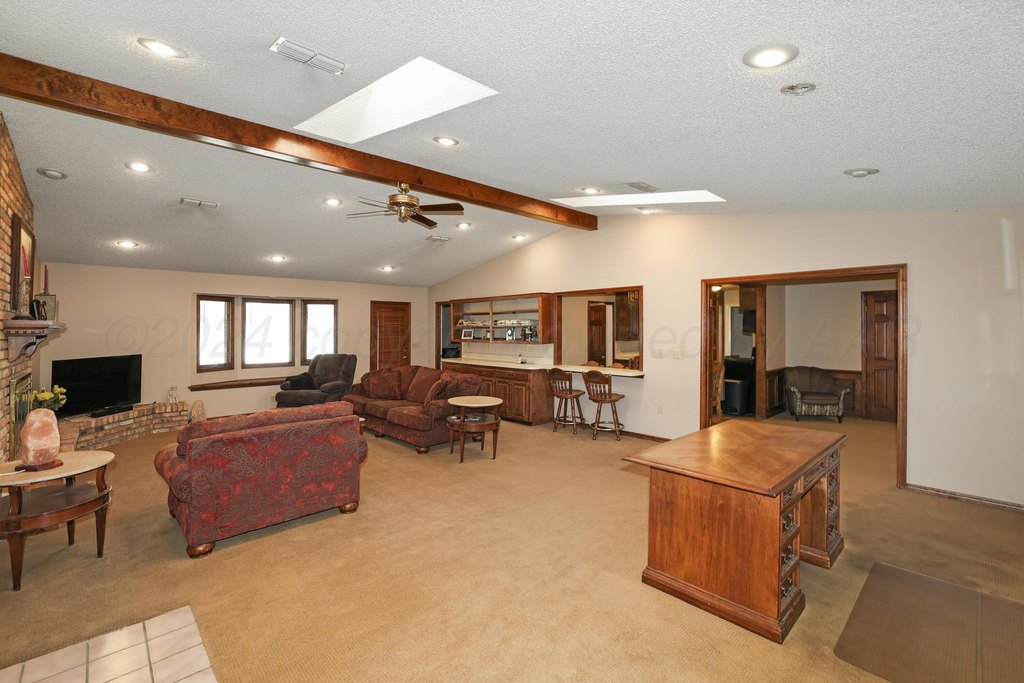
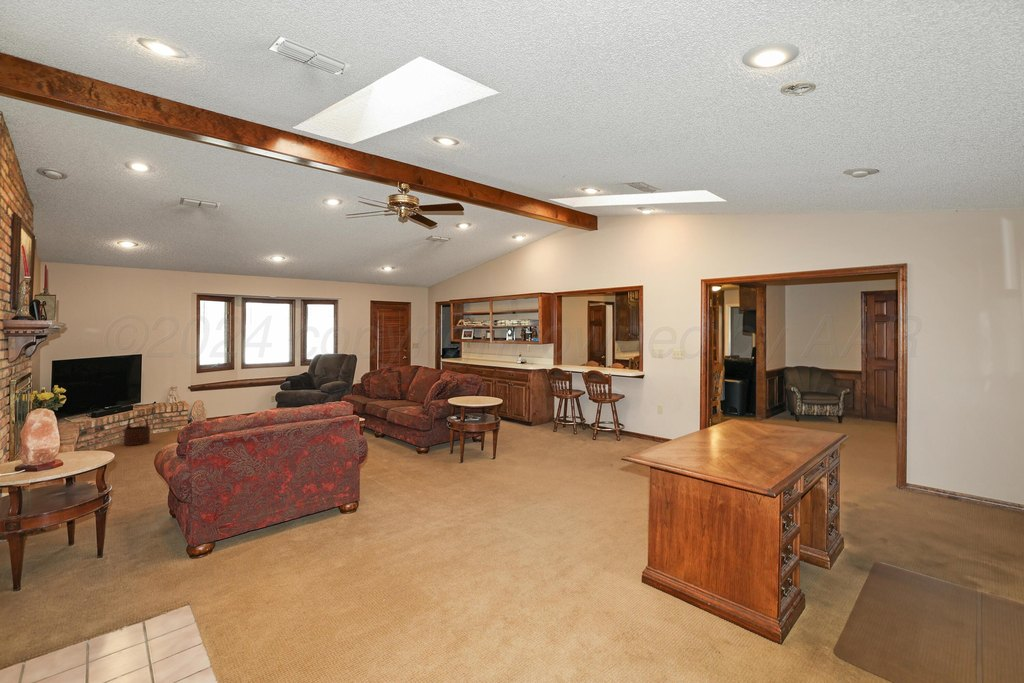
+ wooden bucket (136, 429)
